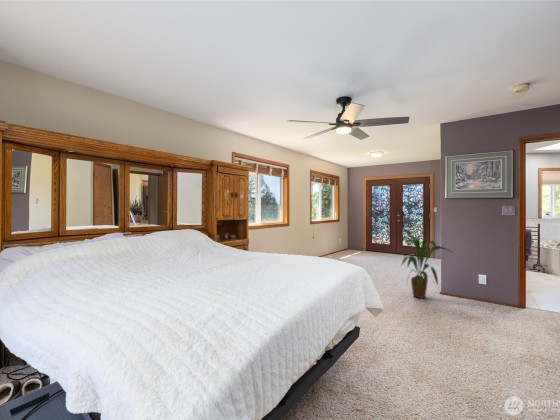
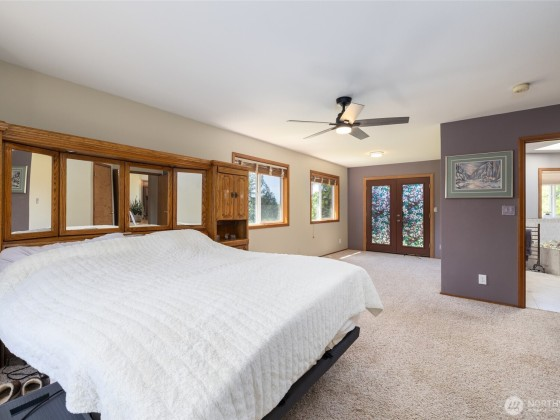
- house plant (425, 264)
